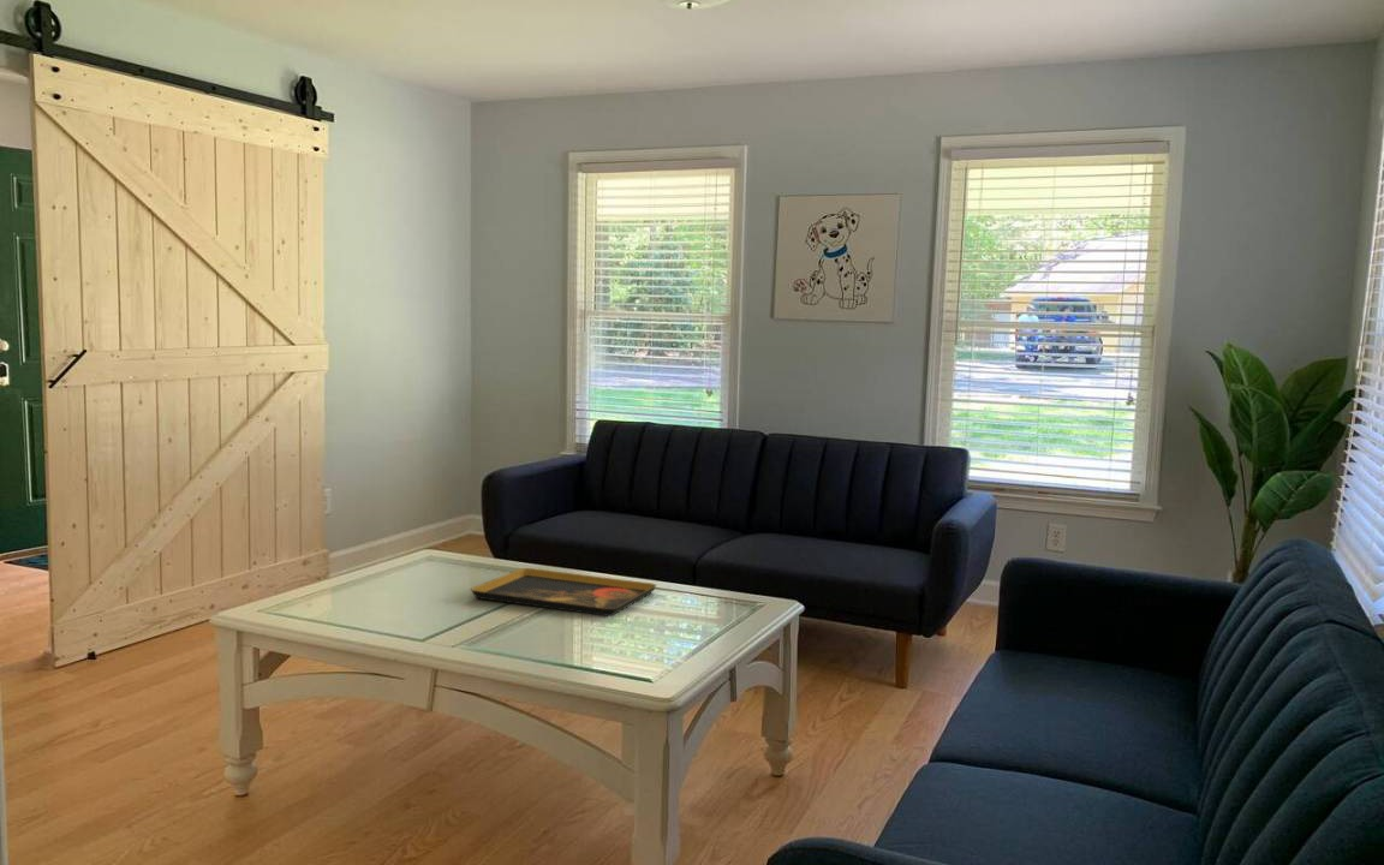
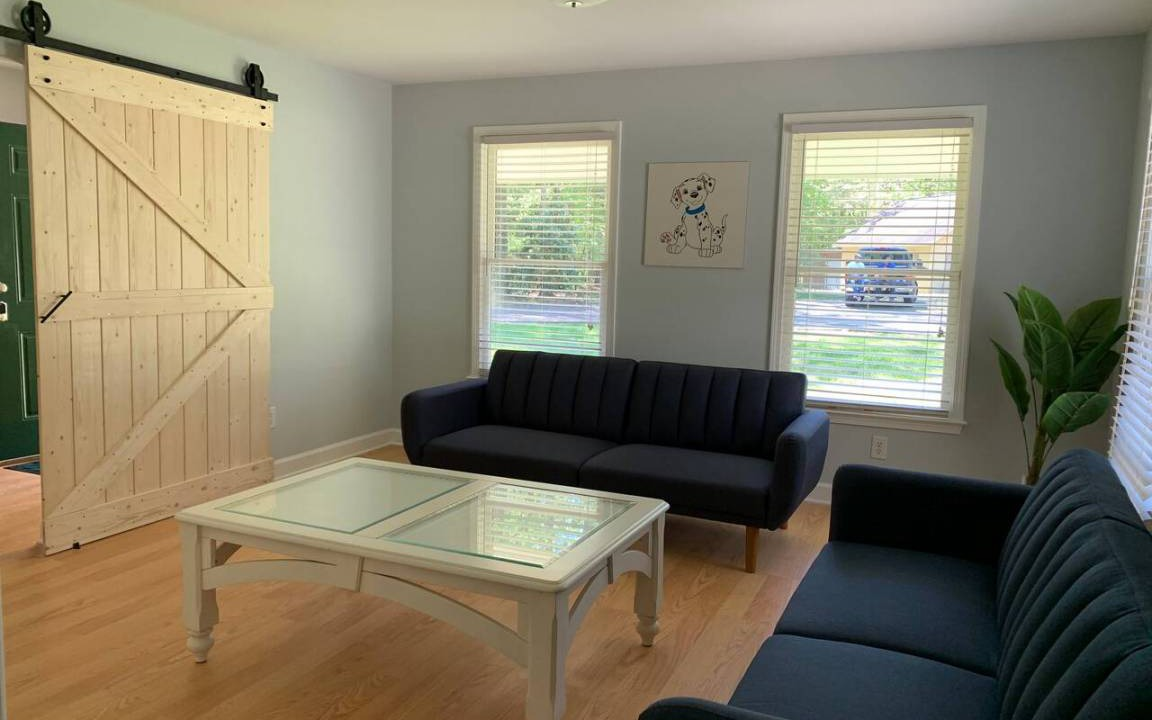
- decorative tray (565, 591)
